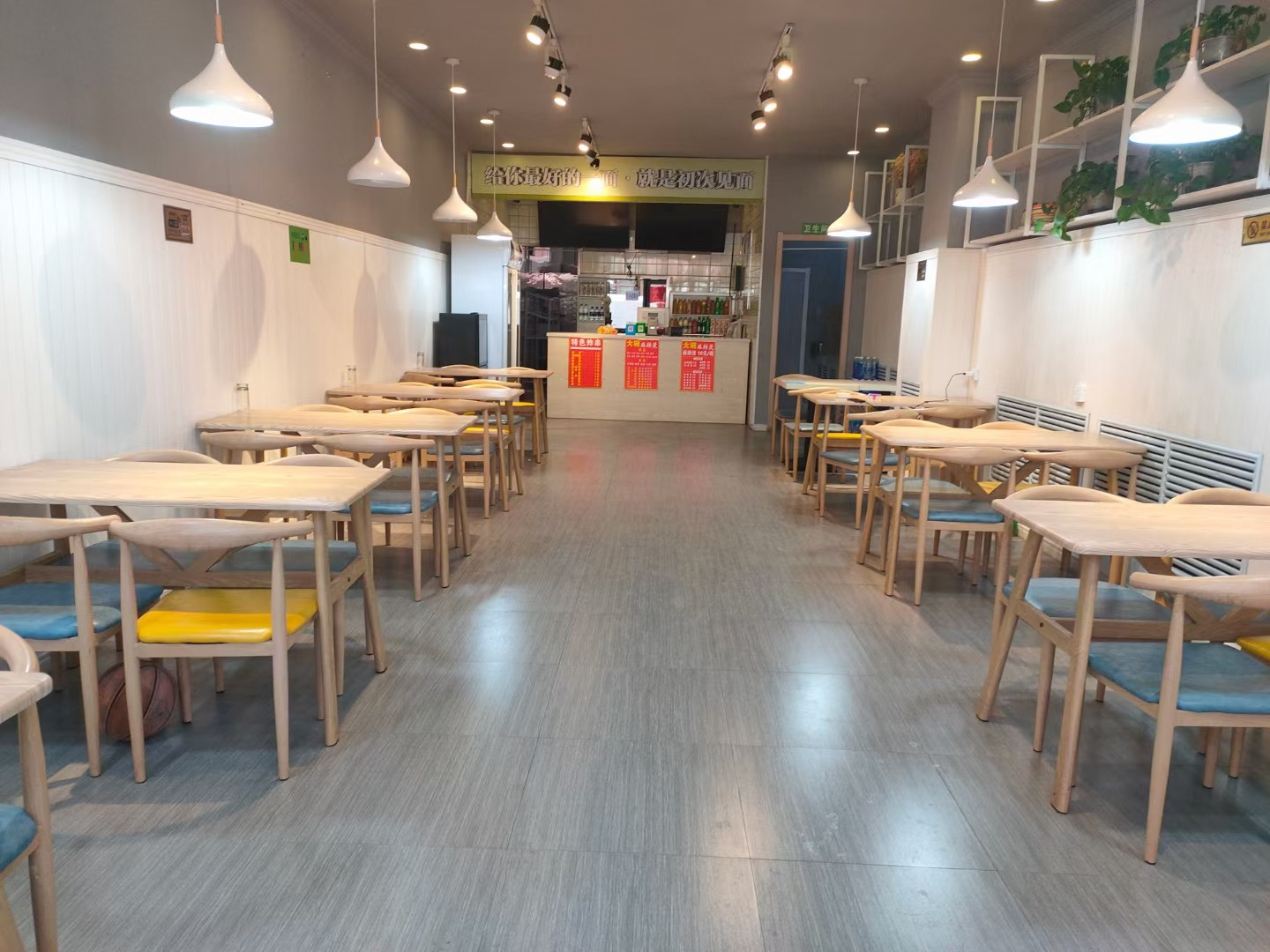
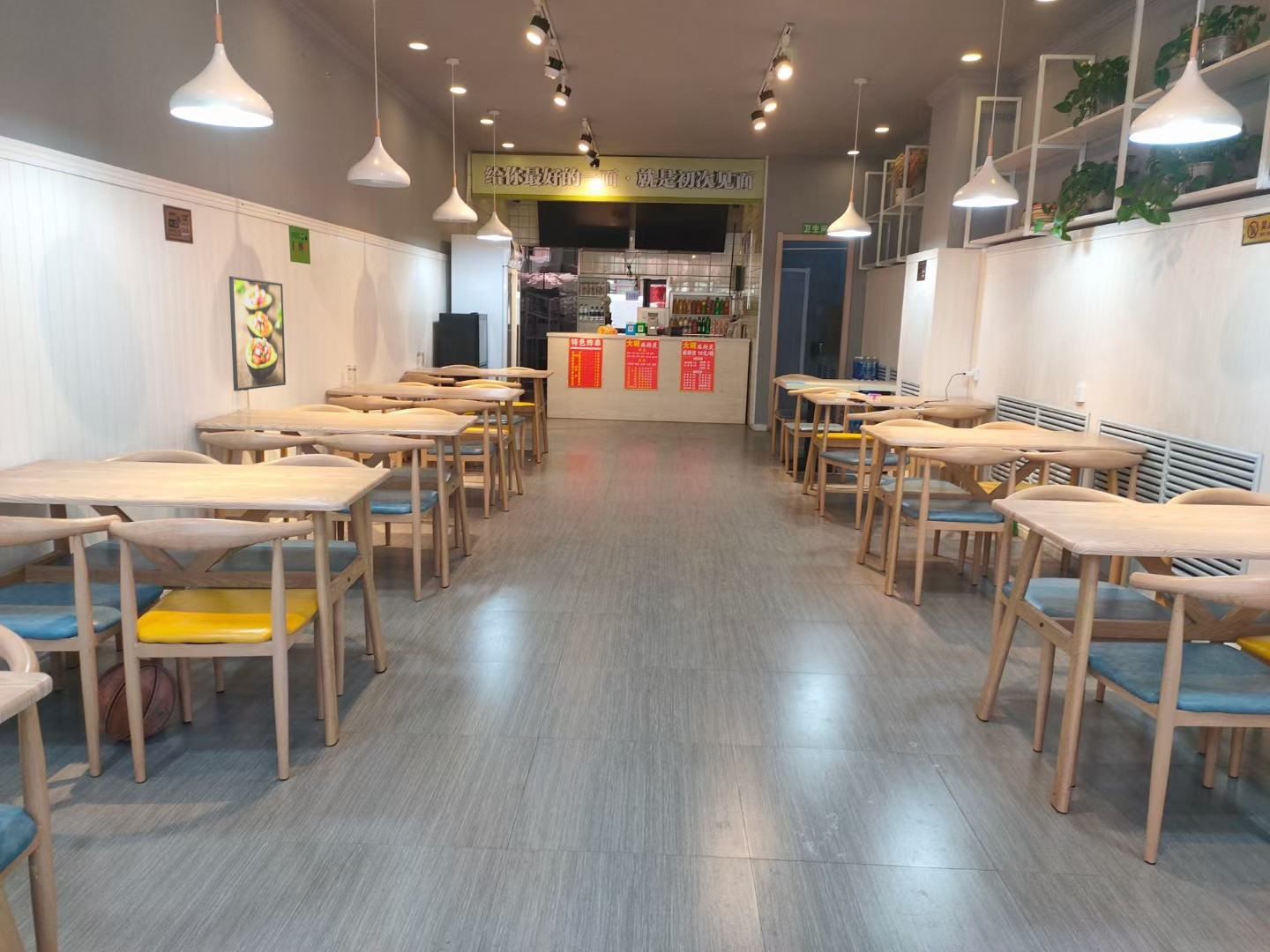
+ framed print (259, 334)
